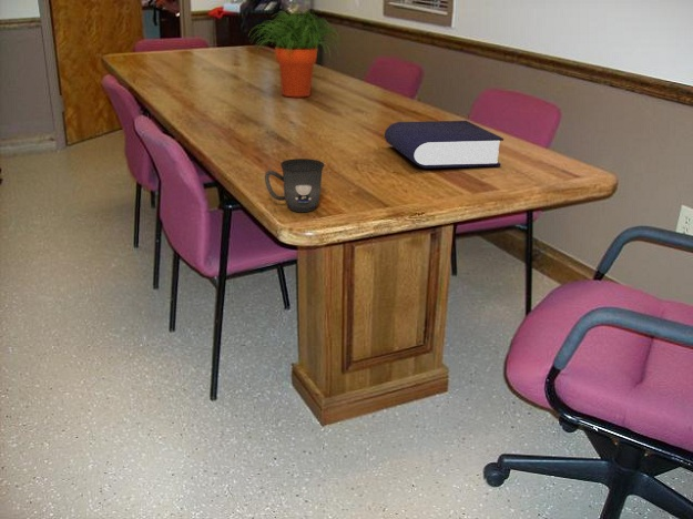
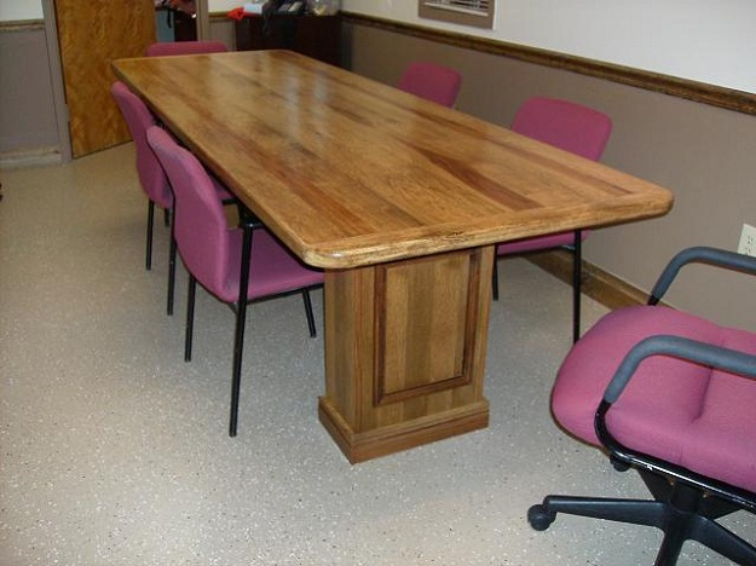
- potted plant (296, 53)
- book (440, 143)
- mug (294, 185)
